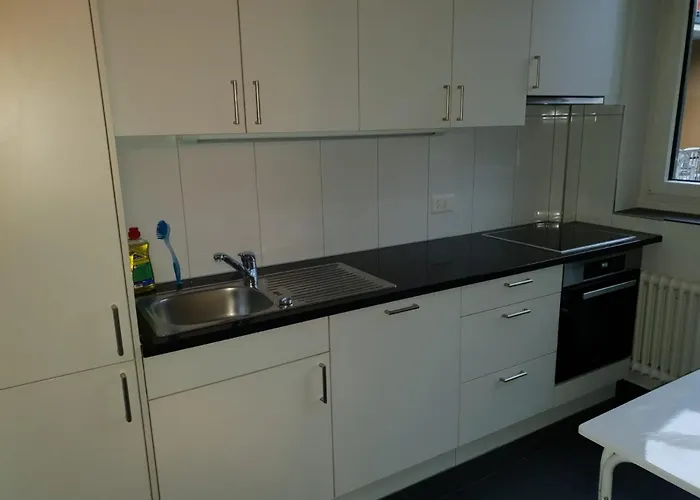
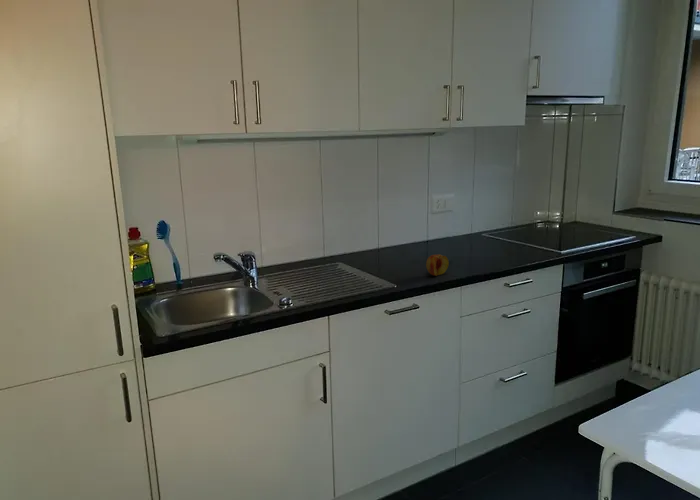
+ fruit (435, 265)
